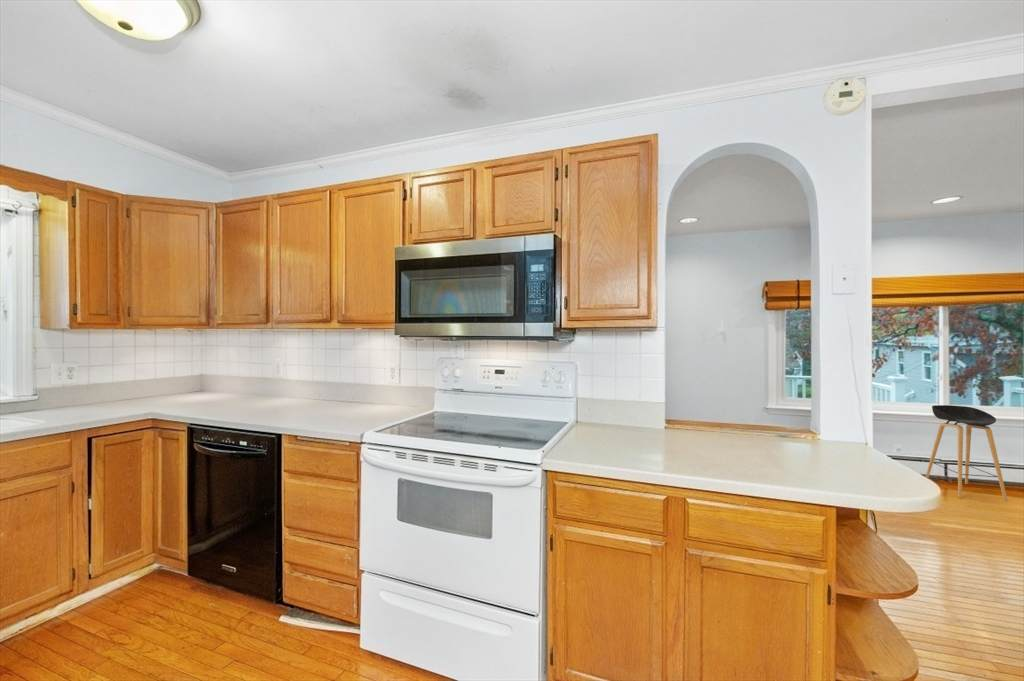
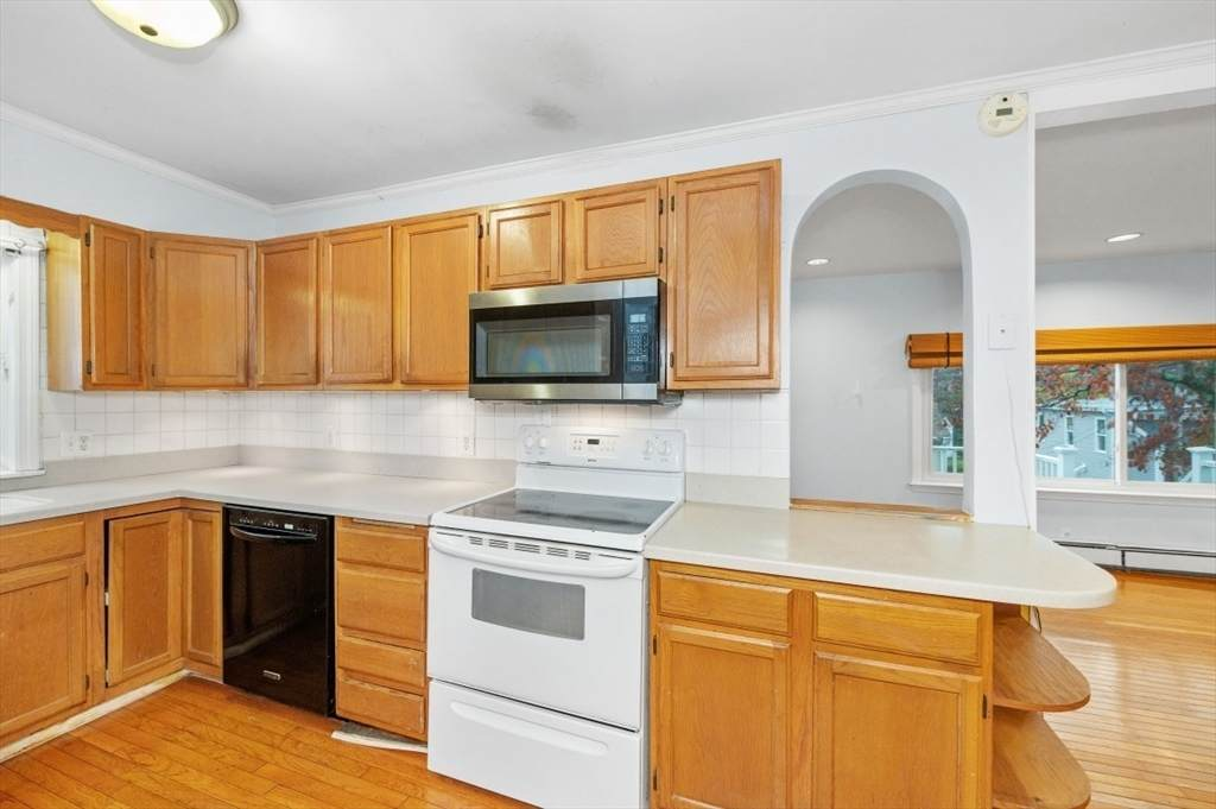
- stool (962, 449)
